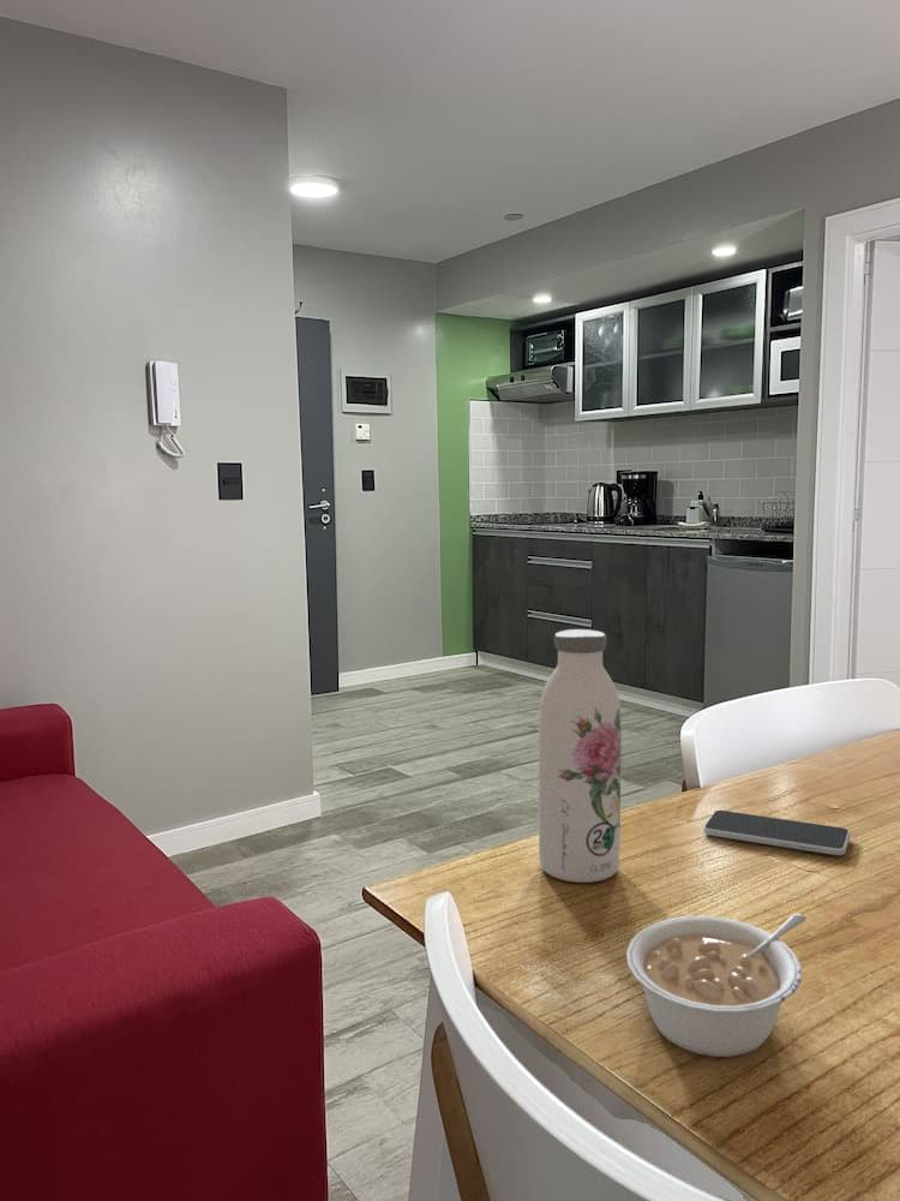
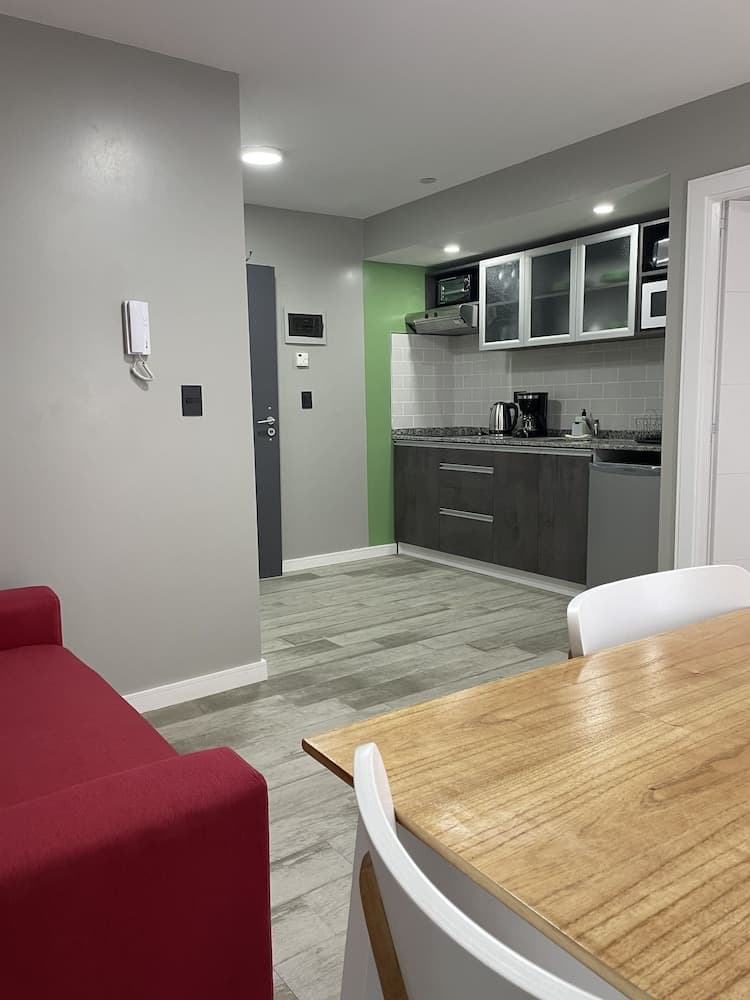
- legume (713, 979)
- smartphone (775, 831)
- water bottle (580, 751)
